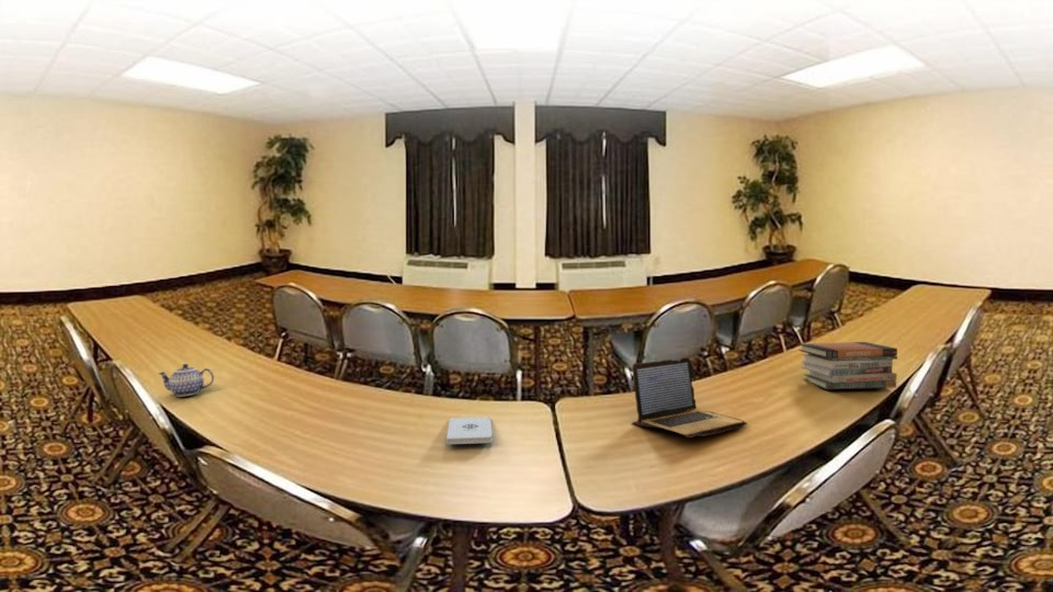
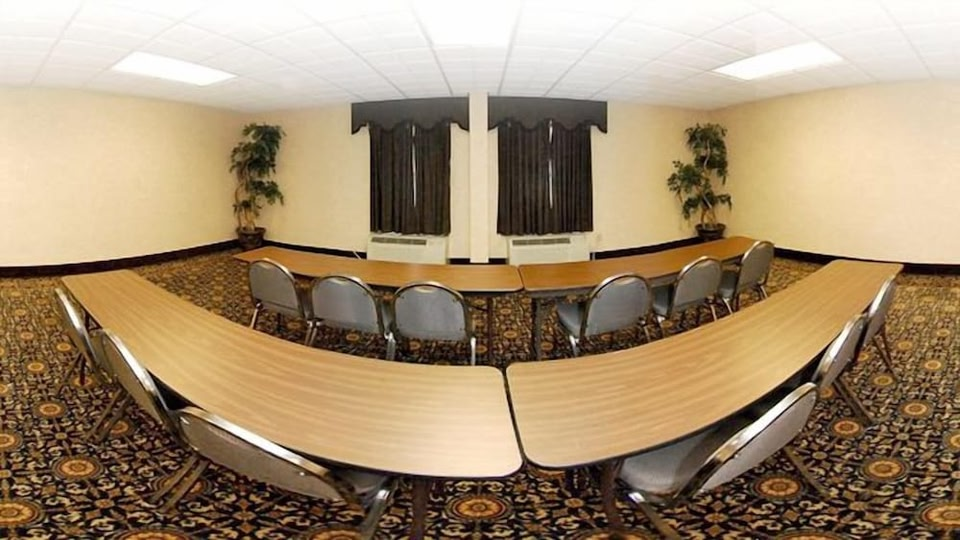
- notepad (469, 430)
- laptop (689, 395)
- book stack (846, 364)
- teapot (185, 378)
